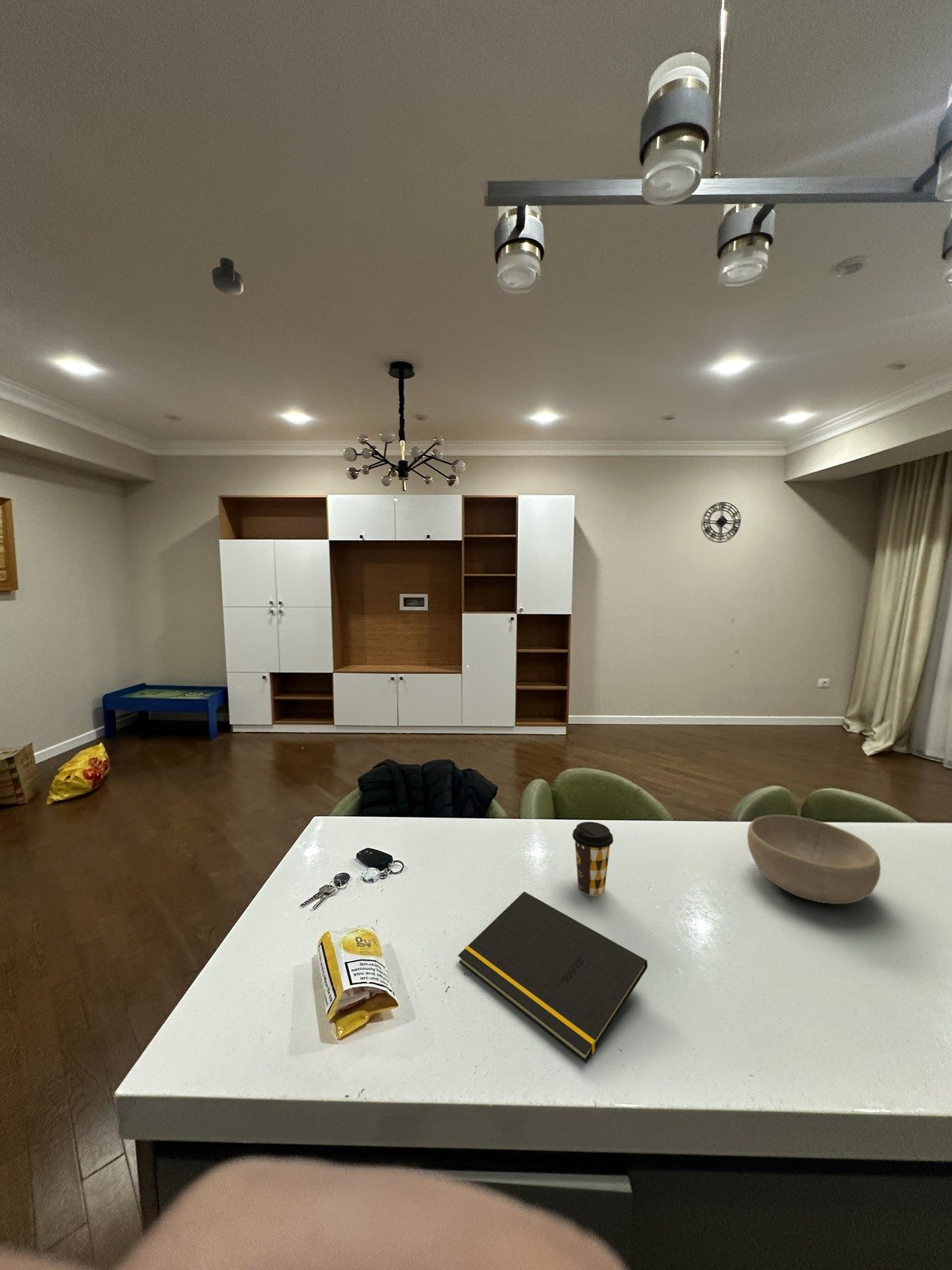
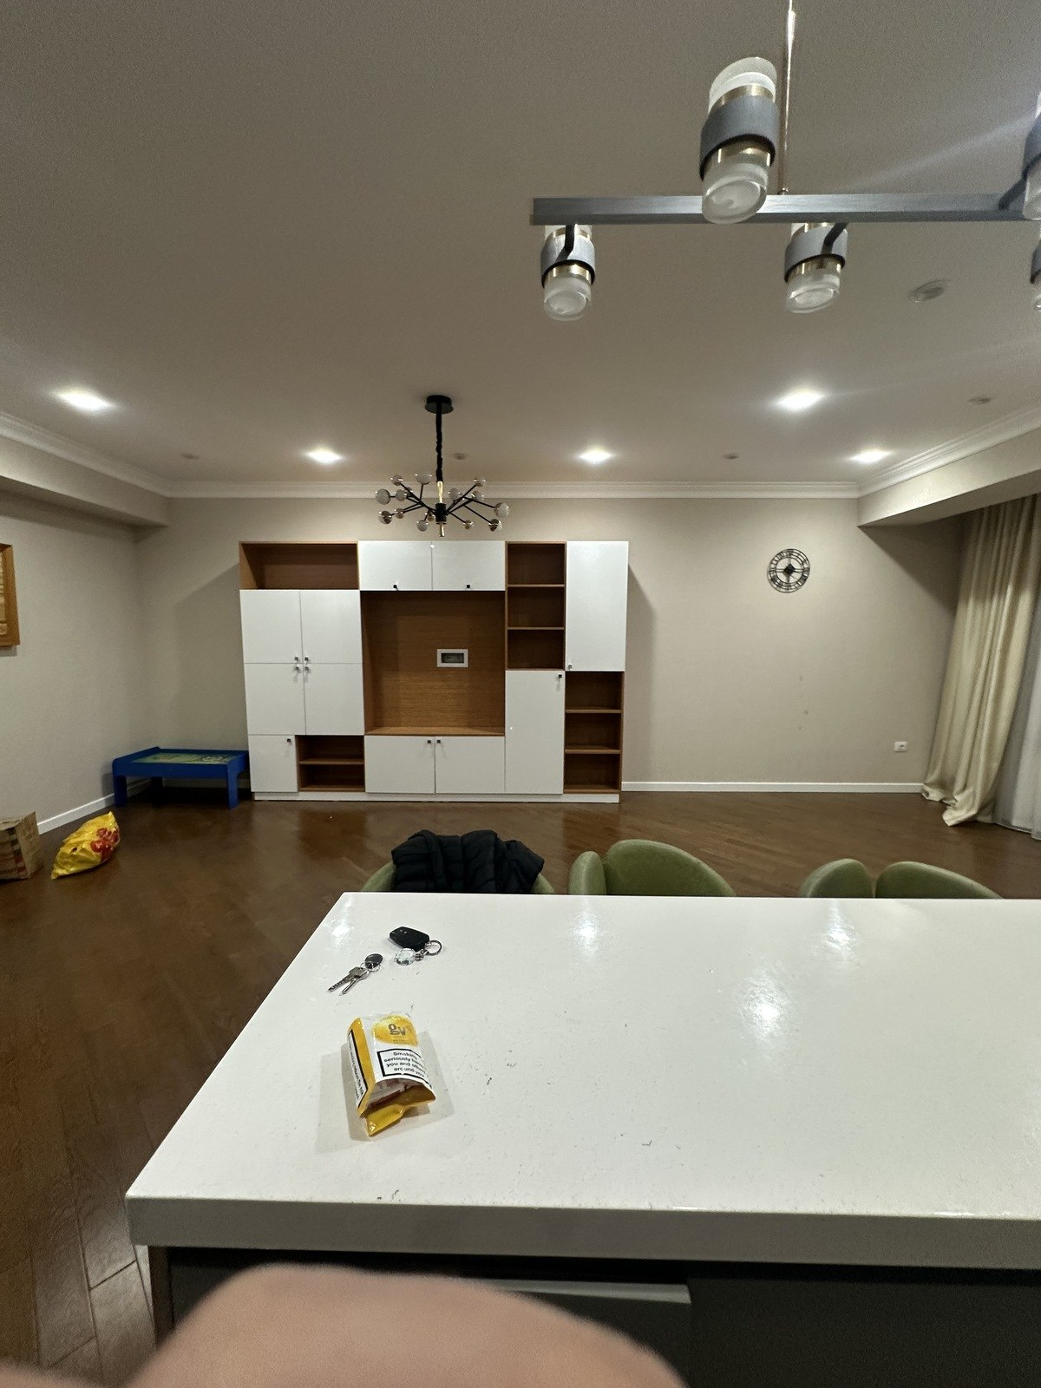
- coffee cup (592, 859)
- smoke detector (228, 275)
- bowl (808, 862)
- notepad (549, 961)
